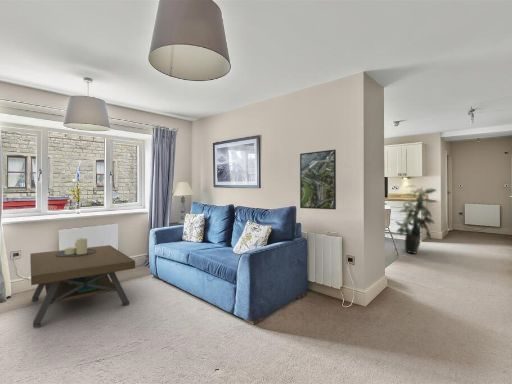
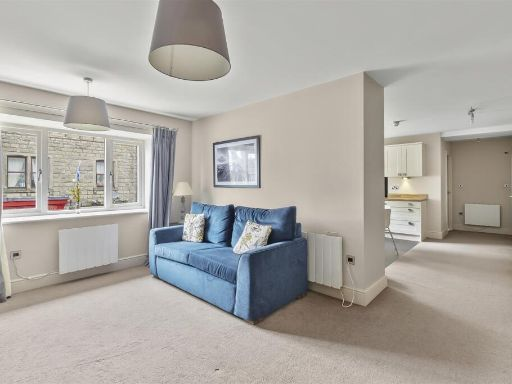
- coffee table (79, 271)
- indoor plant (415, 219)
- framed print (317, 180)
